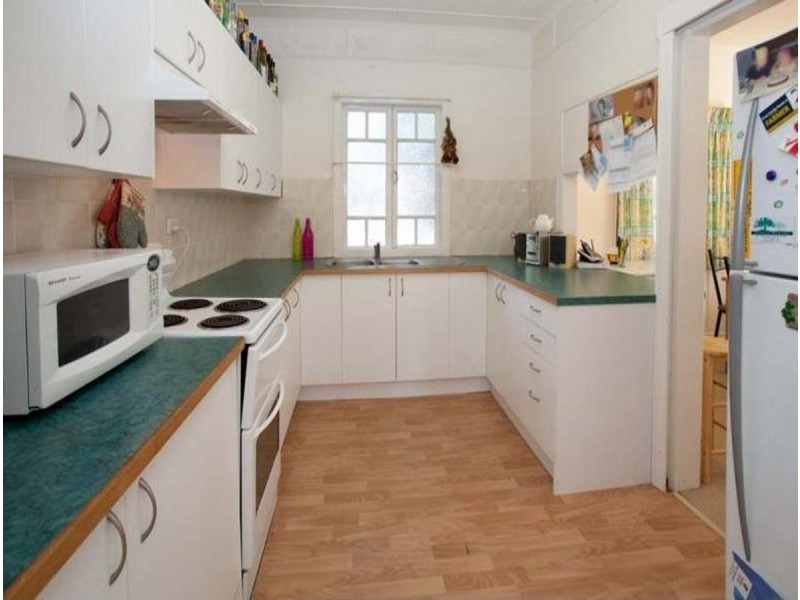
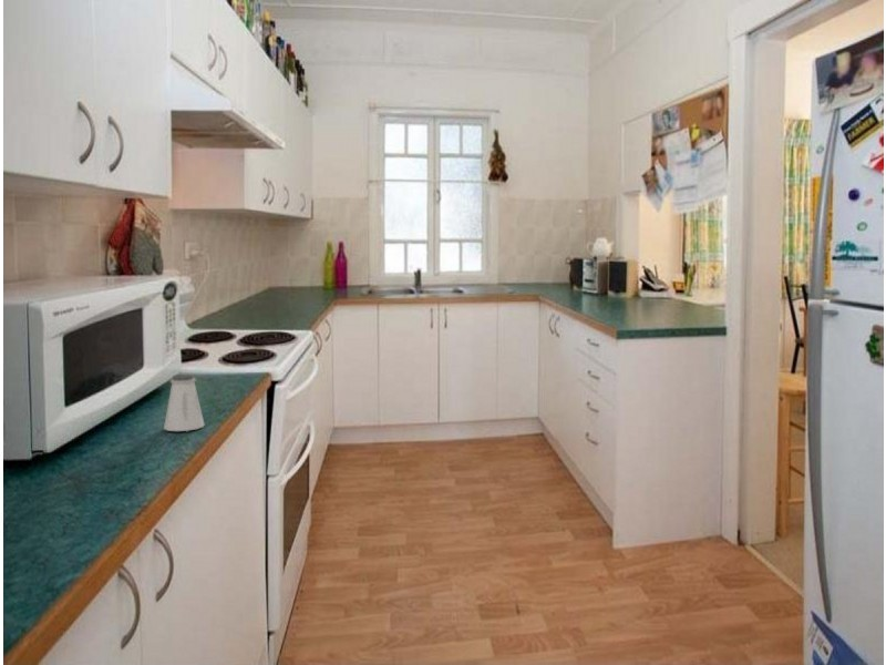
+ saltshaker (183, 401)
